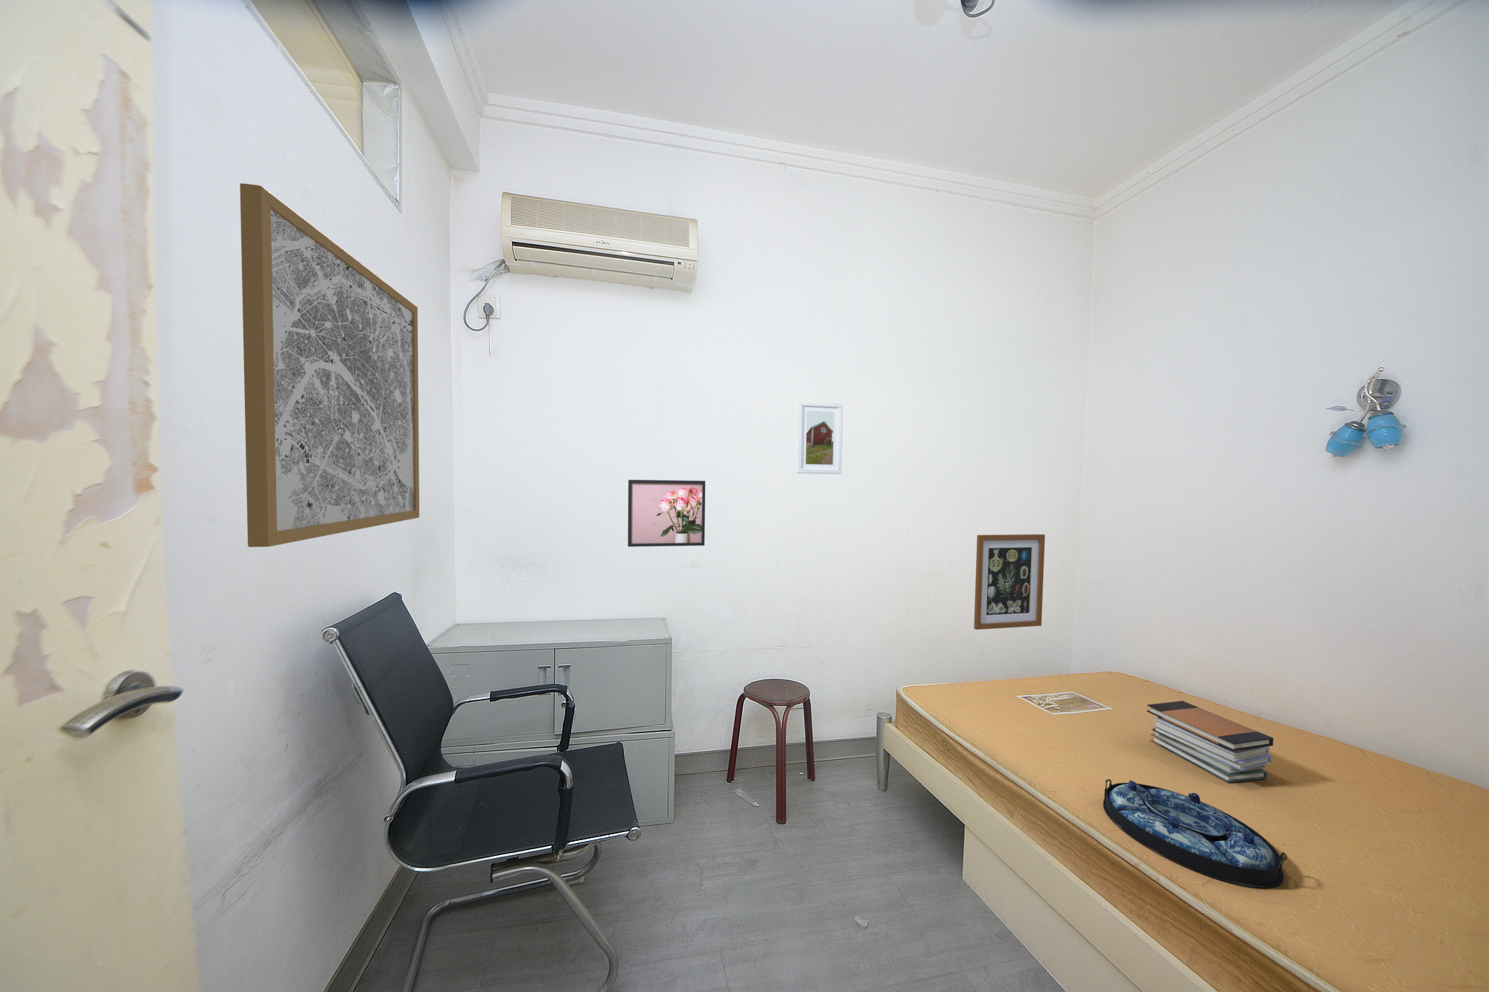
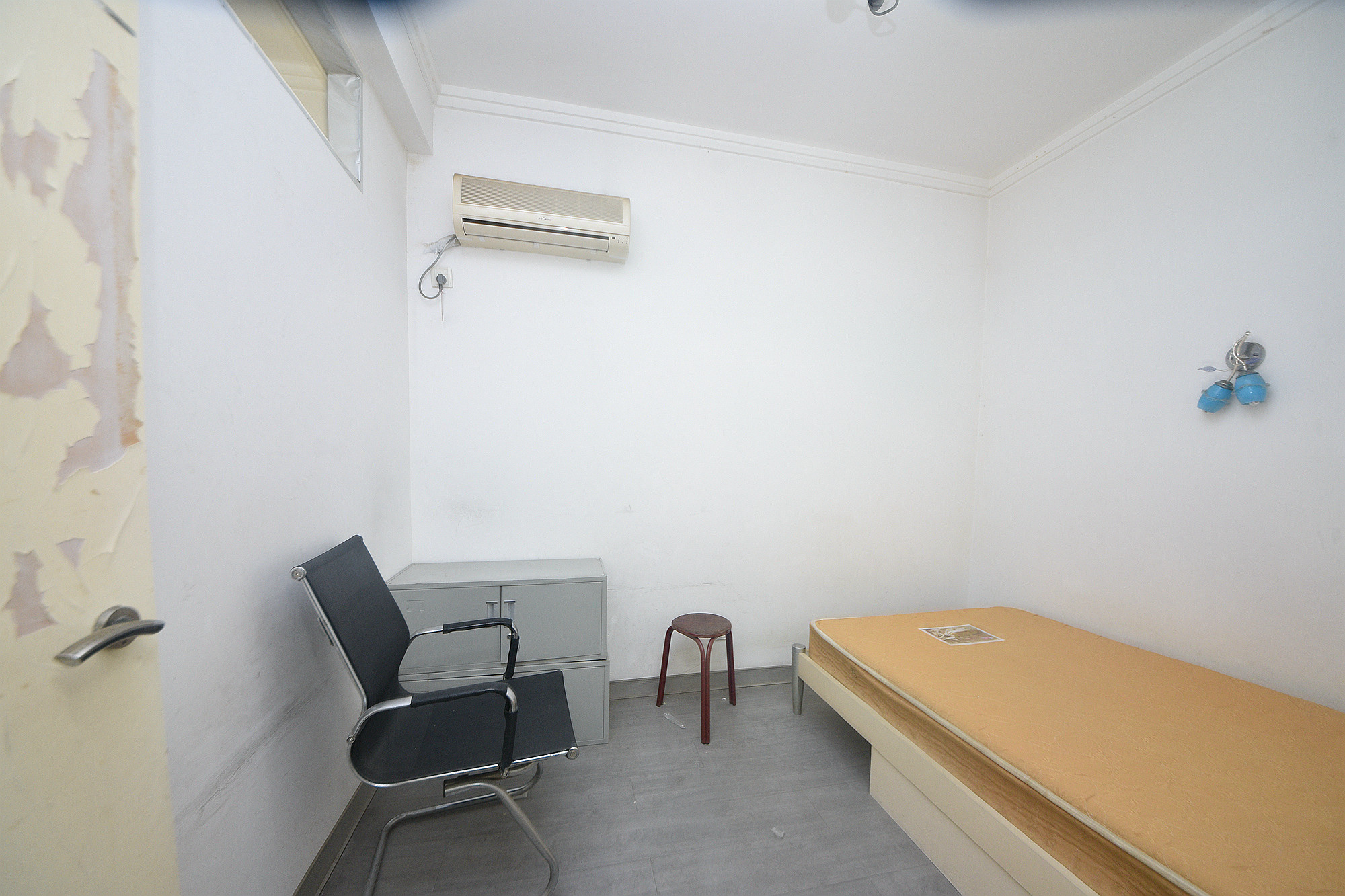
- book stack (1206, 740)
- wall art (354, 396)
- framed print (819, 437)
- wall art (1010, 580)
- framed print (668, 513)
- serving tray (1186, 820)
